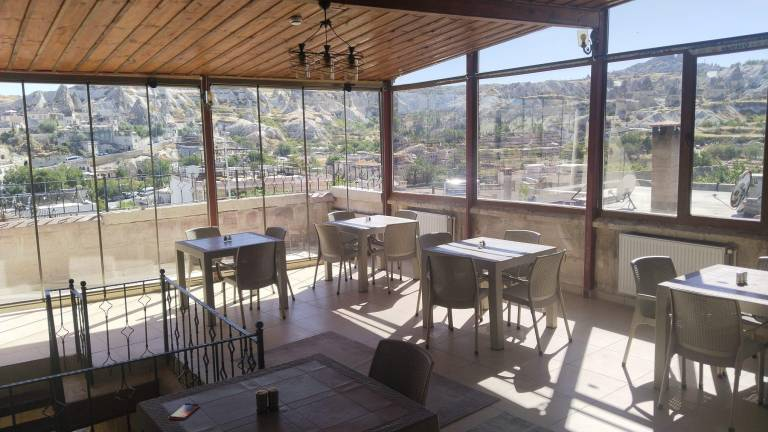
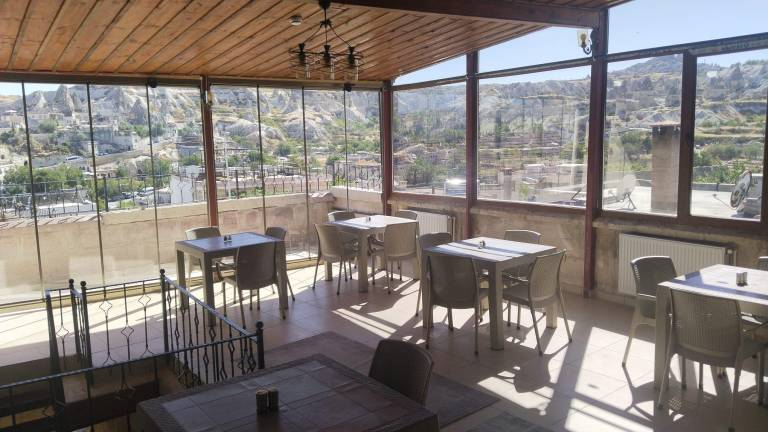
- smartphone (184, 411)
